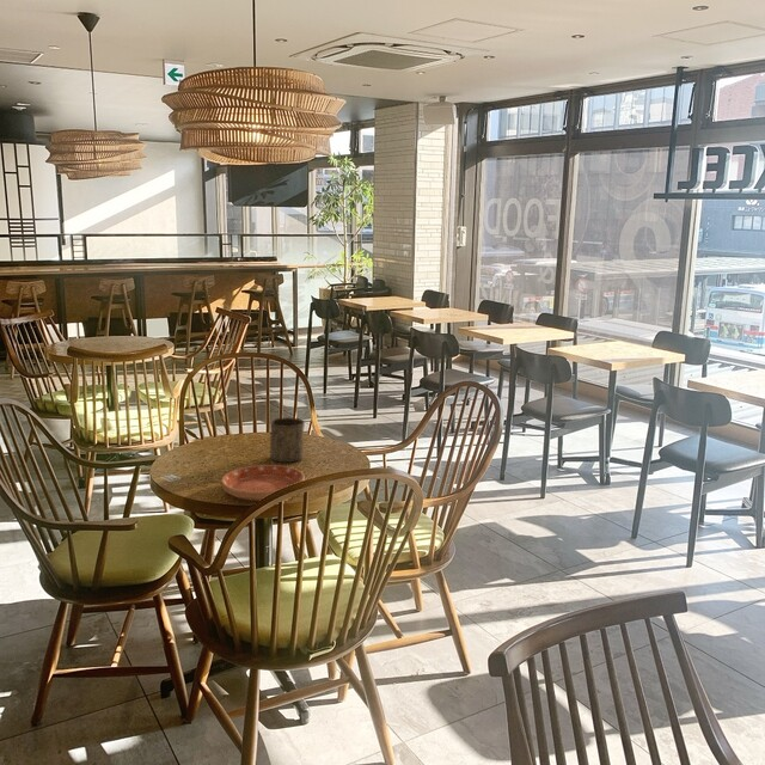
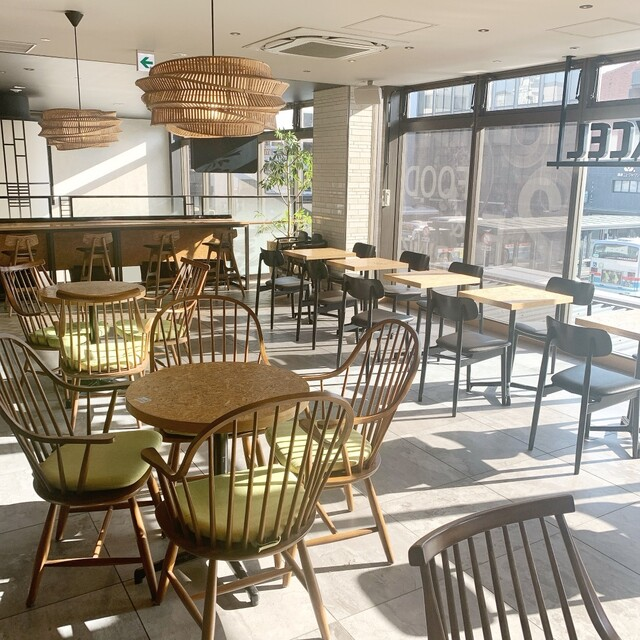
- saucer (263, 483)
- cup (287, 440)
